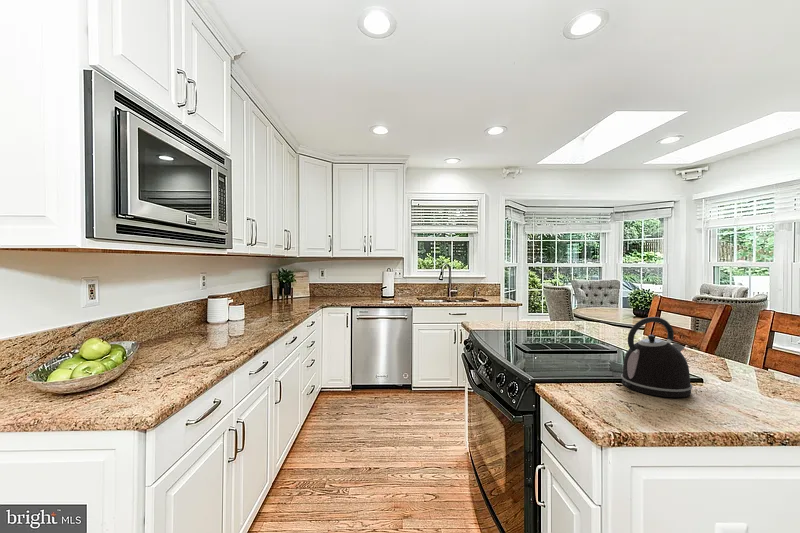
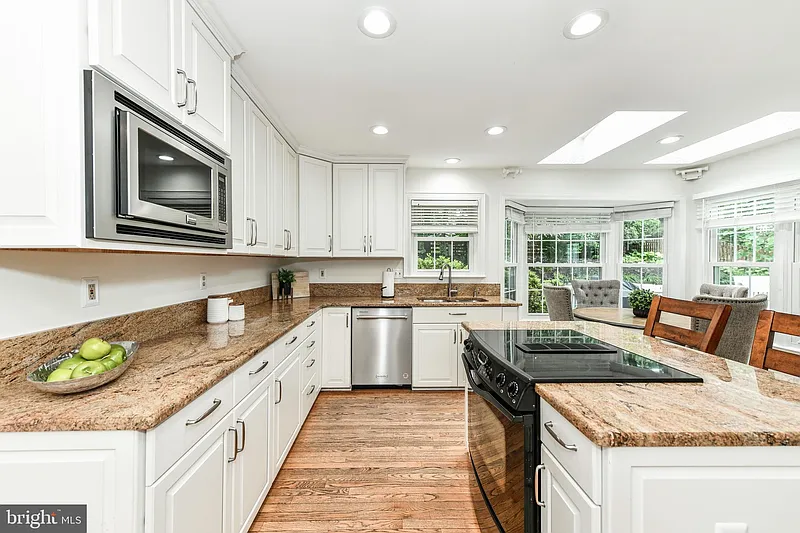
- kettle (654, 352)
